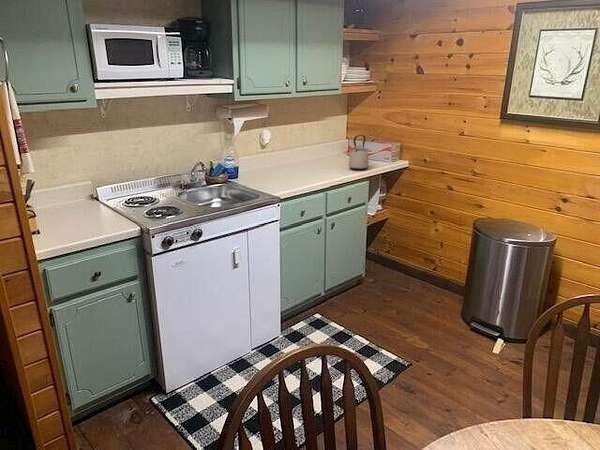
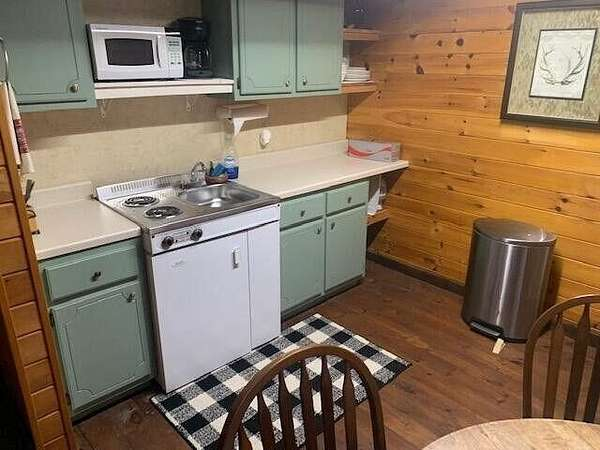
- kettle (361, 151)
